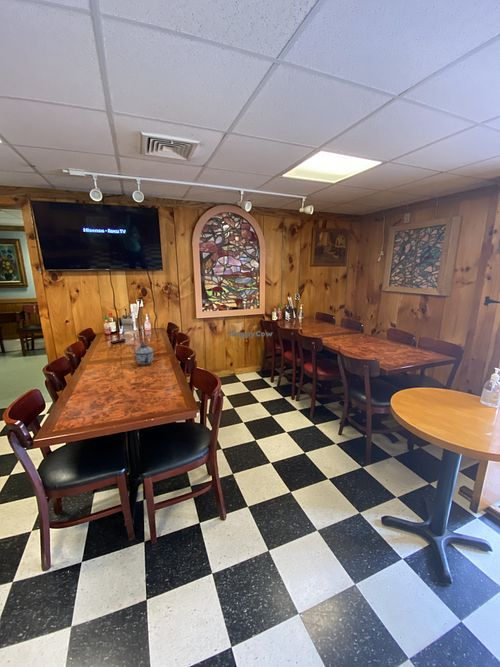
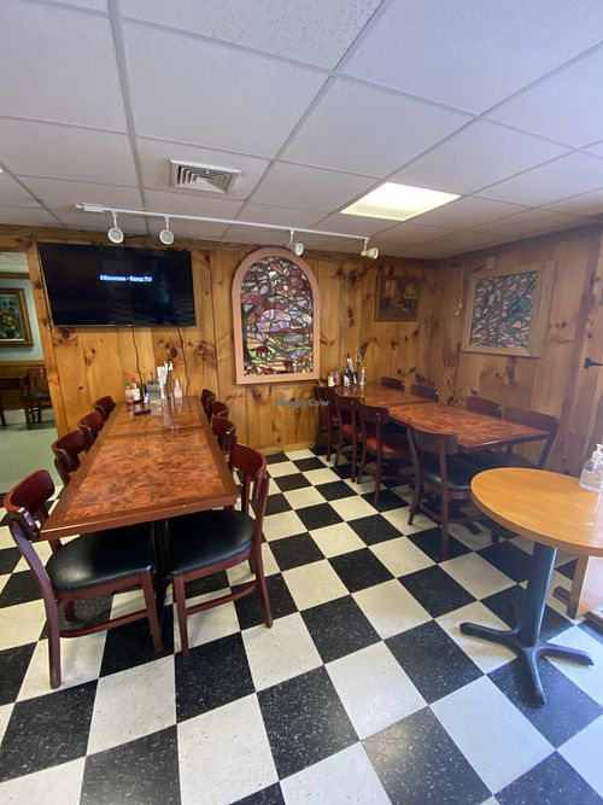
- lidded jar (144, 353)
